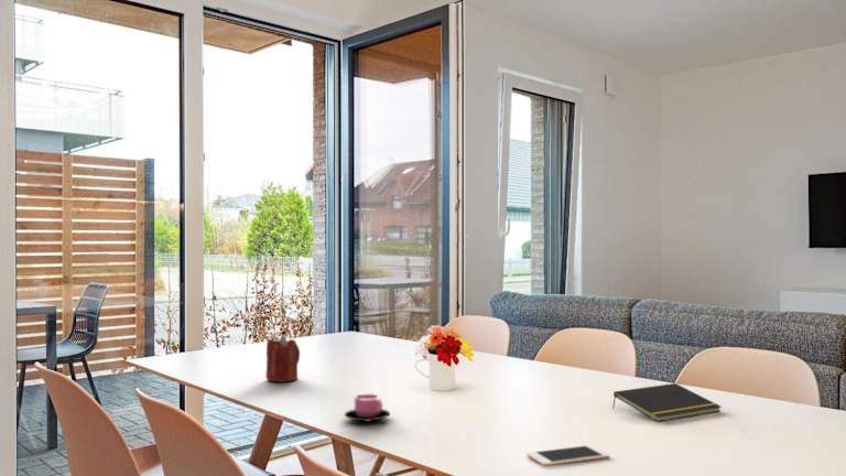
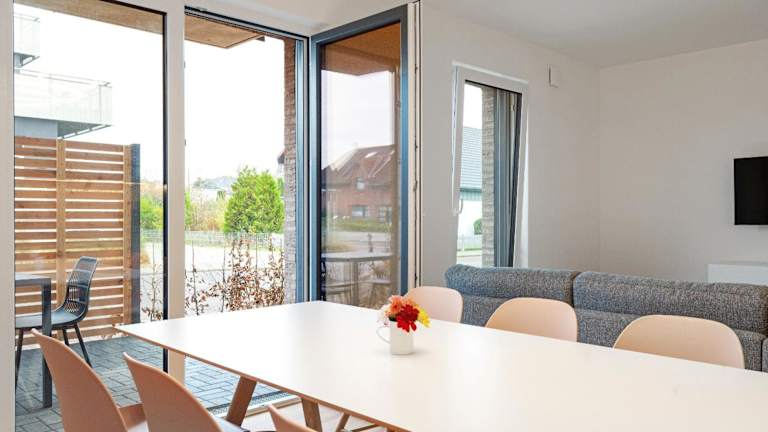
- cup (367, 408)
- notepad (666, 401)
- cell phone (567, 455)
- candle (282, 356)
